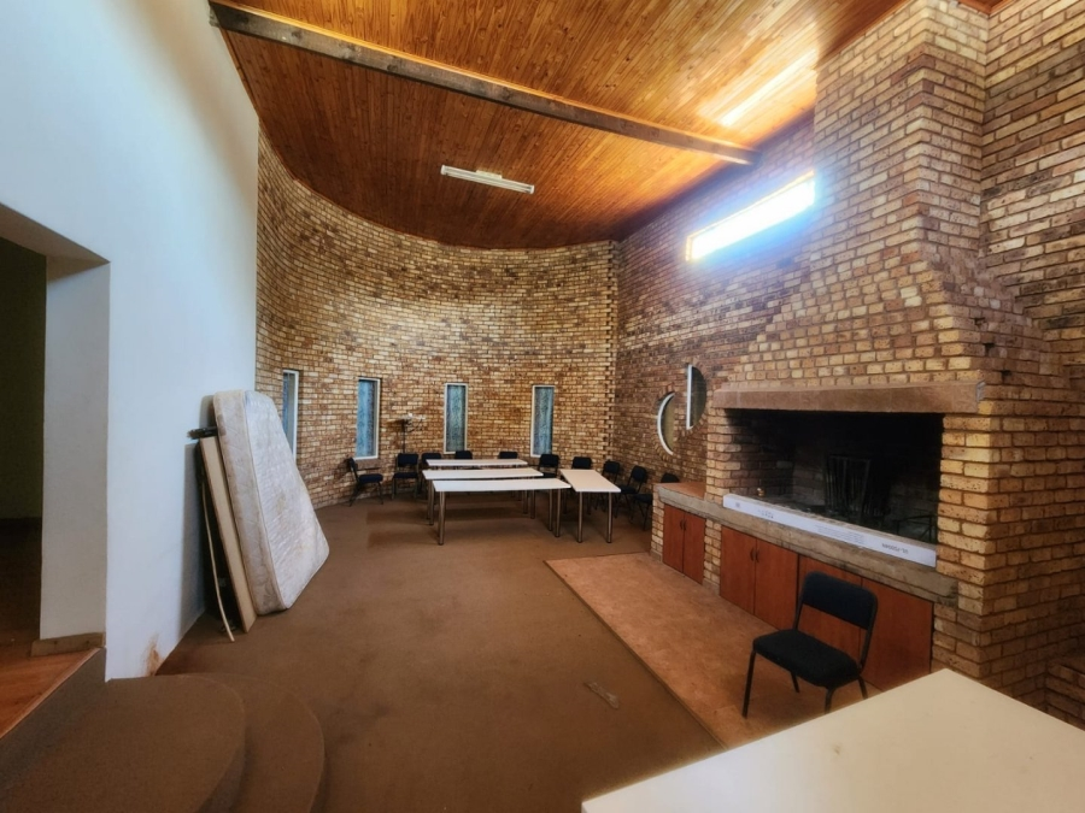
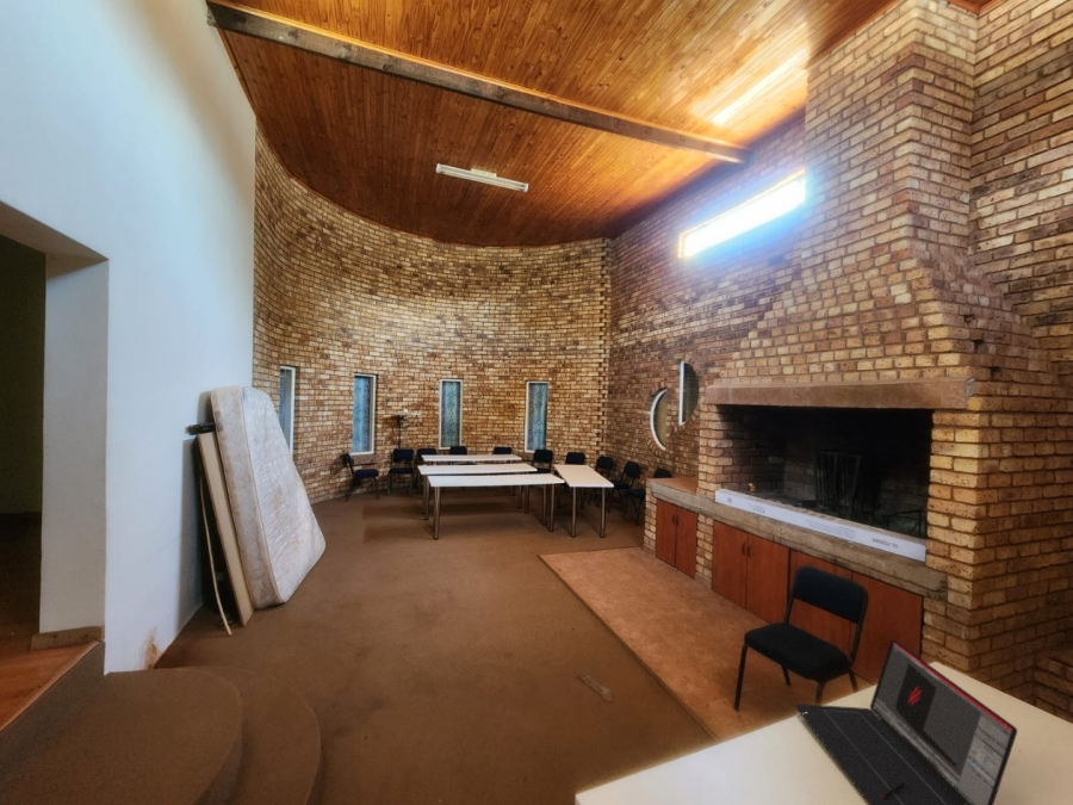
+ laptop (887, 716)
